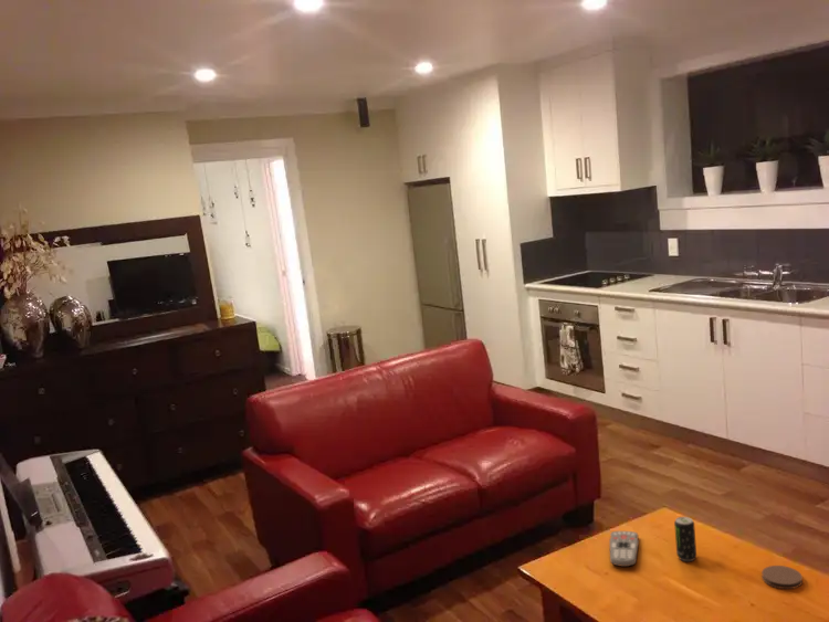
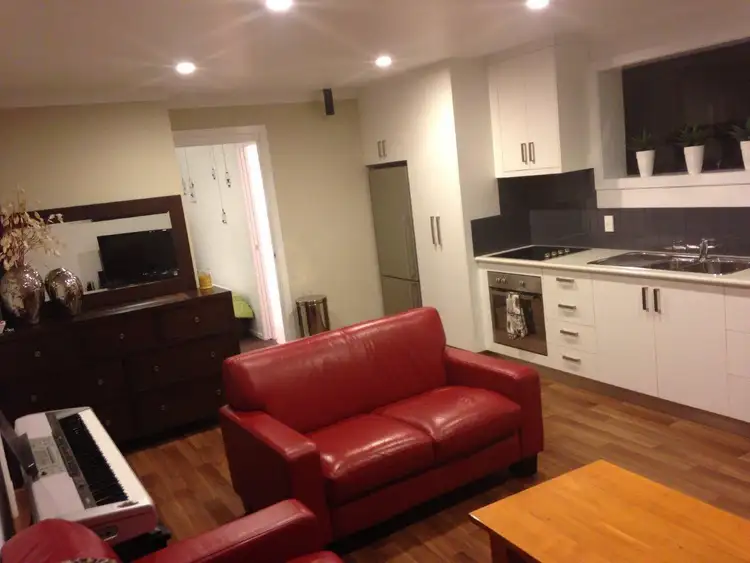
- coaster (781, 577)
- remote control (623, 548)
- beverage can (685, 538)
